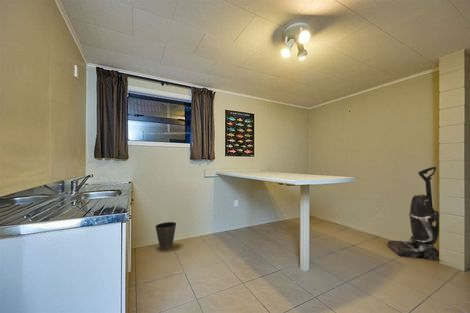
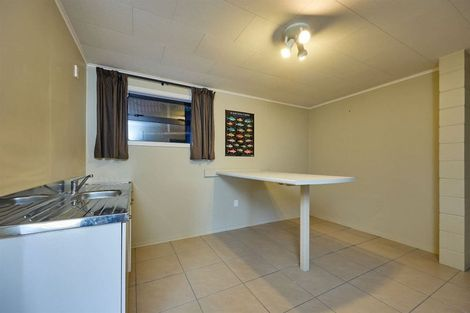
- waste basket (165, 235)
- vacuum cleaner (411, 209)
